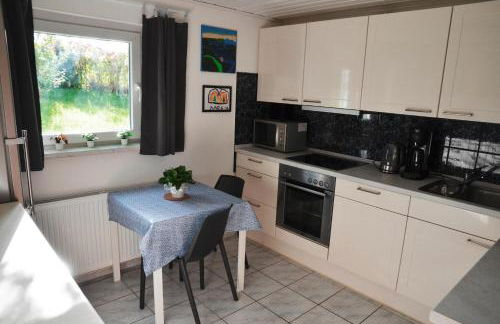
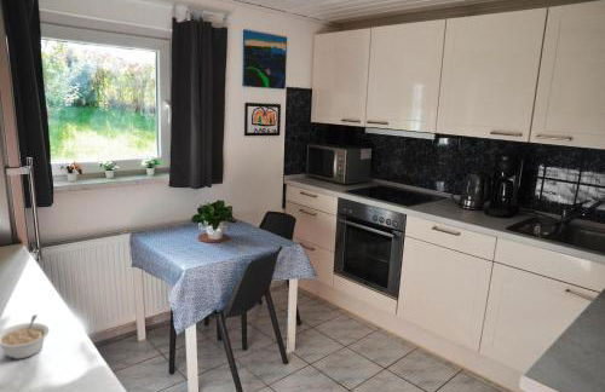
+ legume (22, 339)
